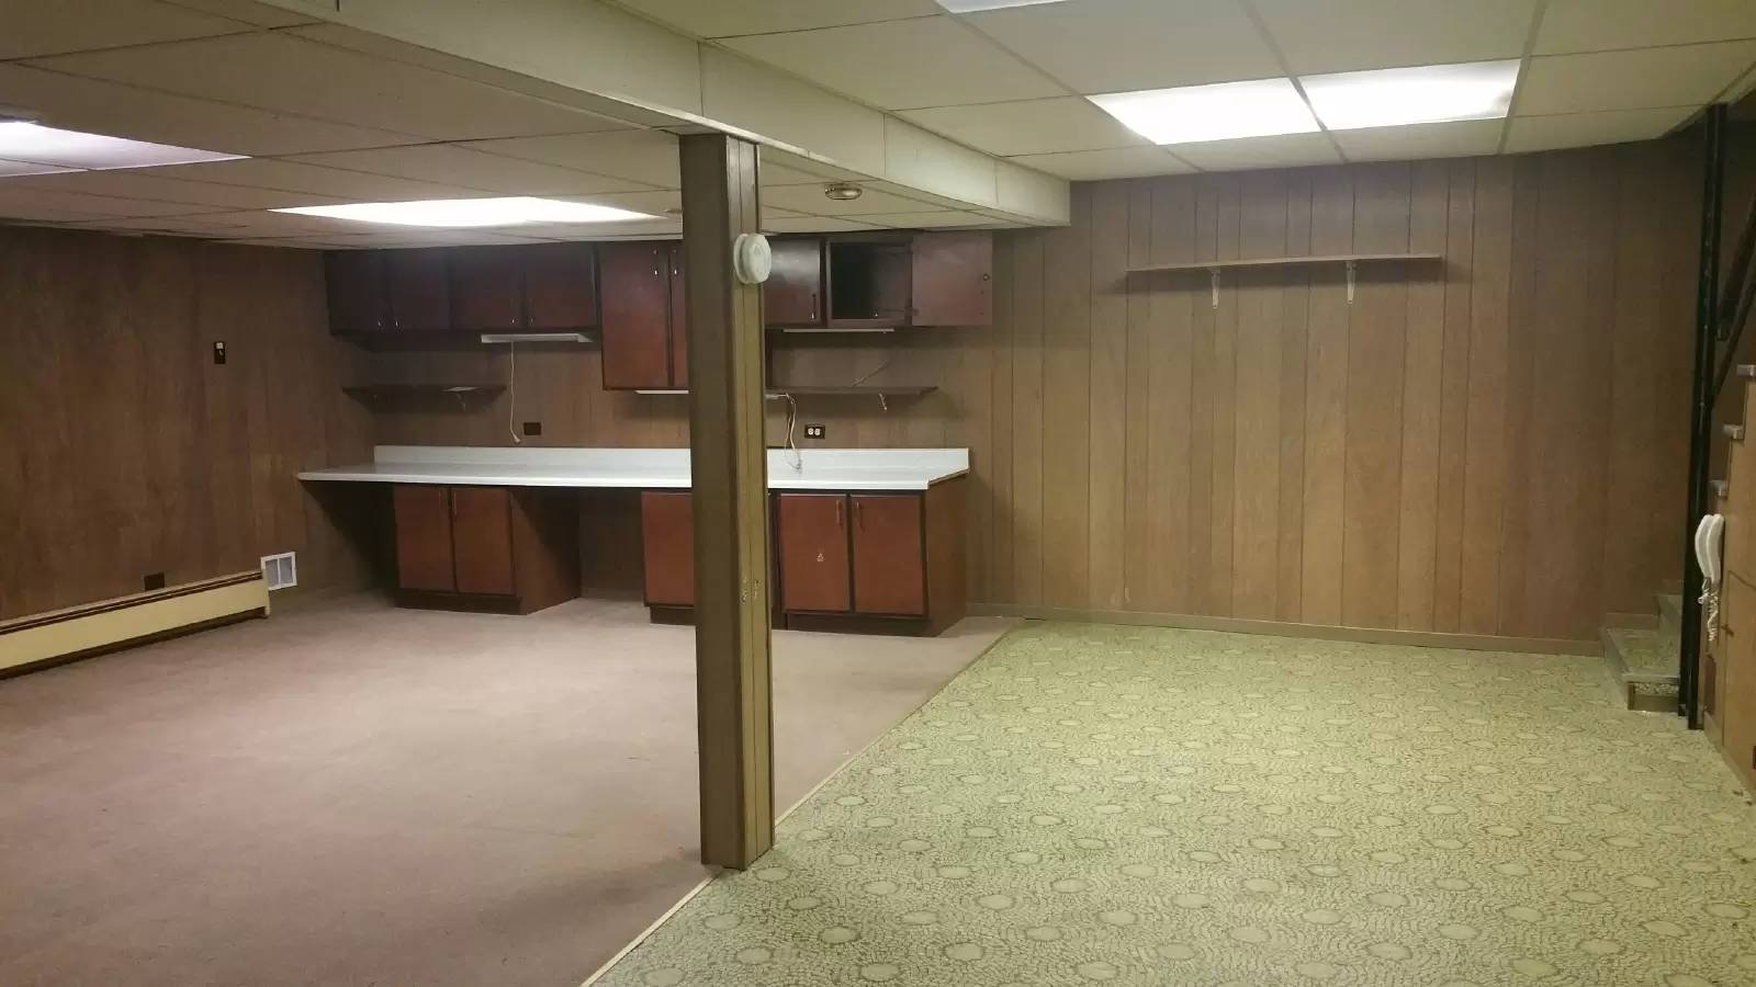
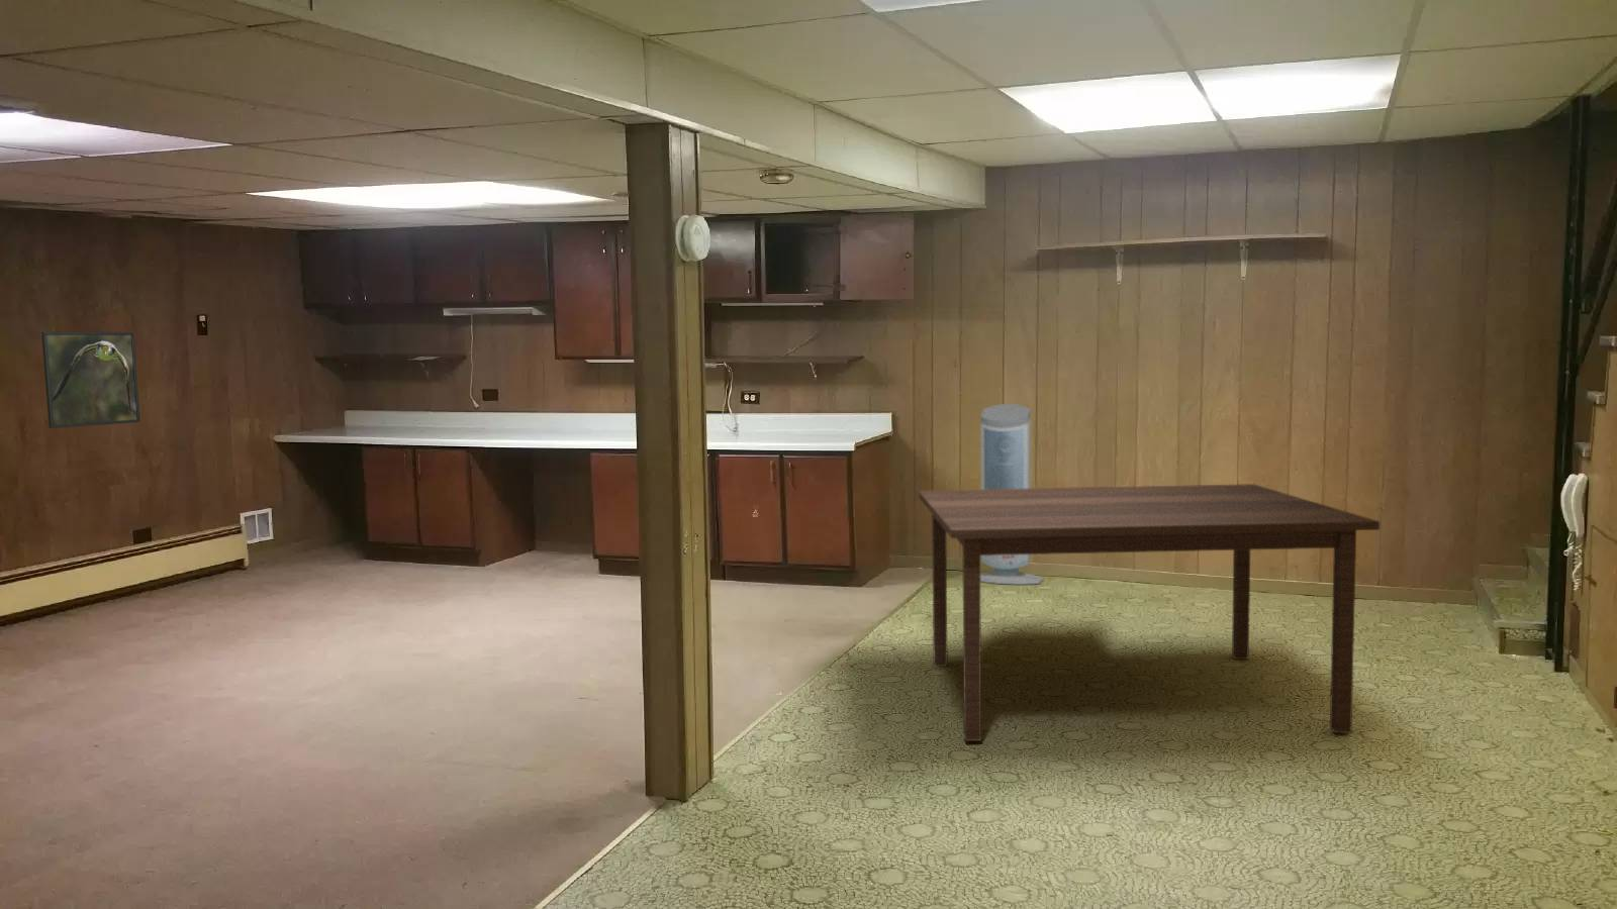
+ air purifier (1005, 488)
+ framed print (92, 378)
+ dining table (1121, 552)
